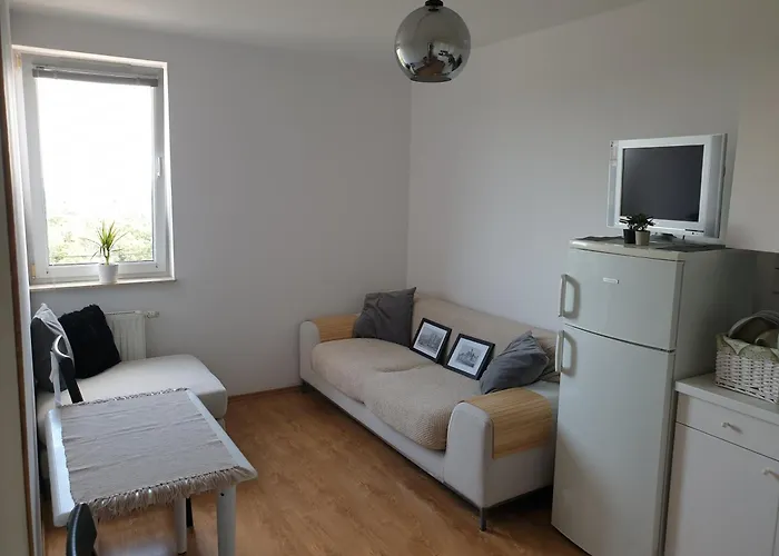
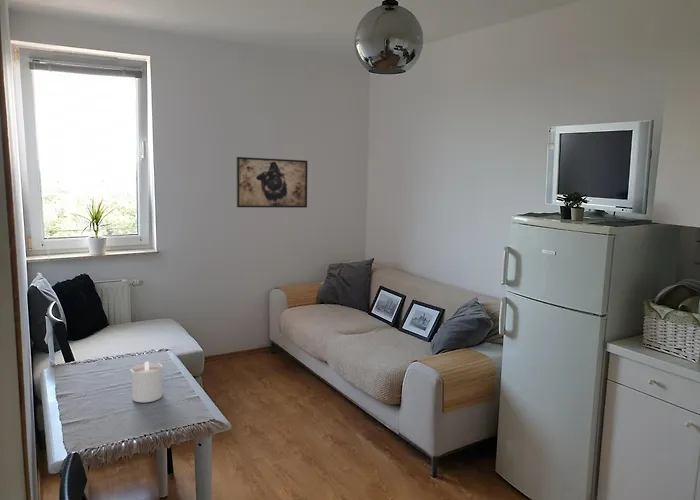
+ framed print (273, 183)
+ candle (147, 379)
